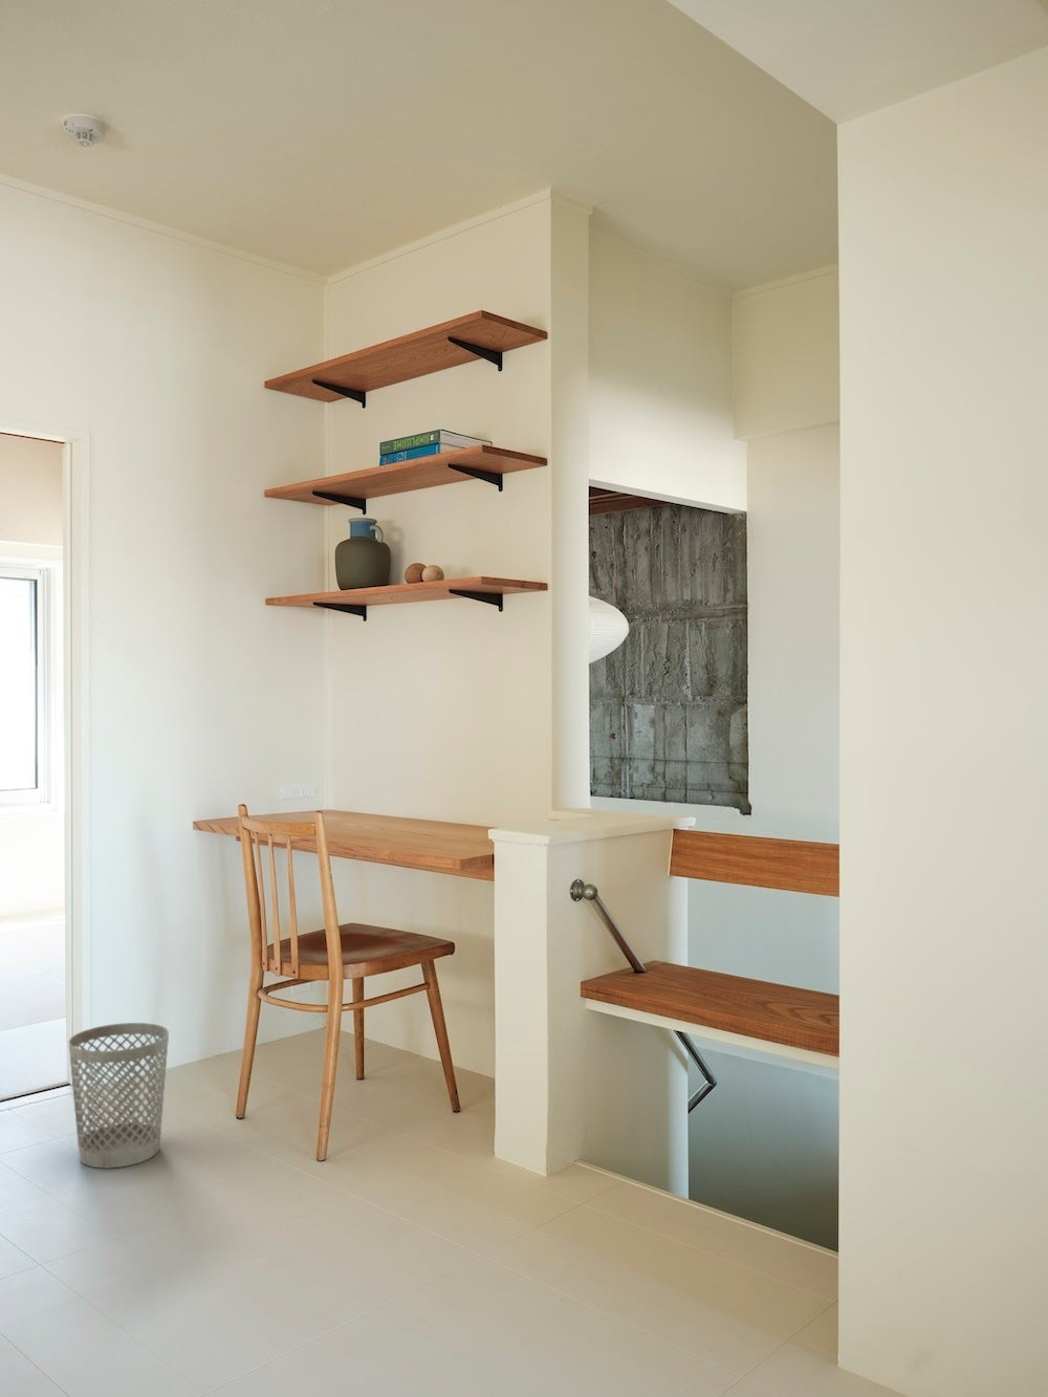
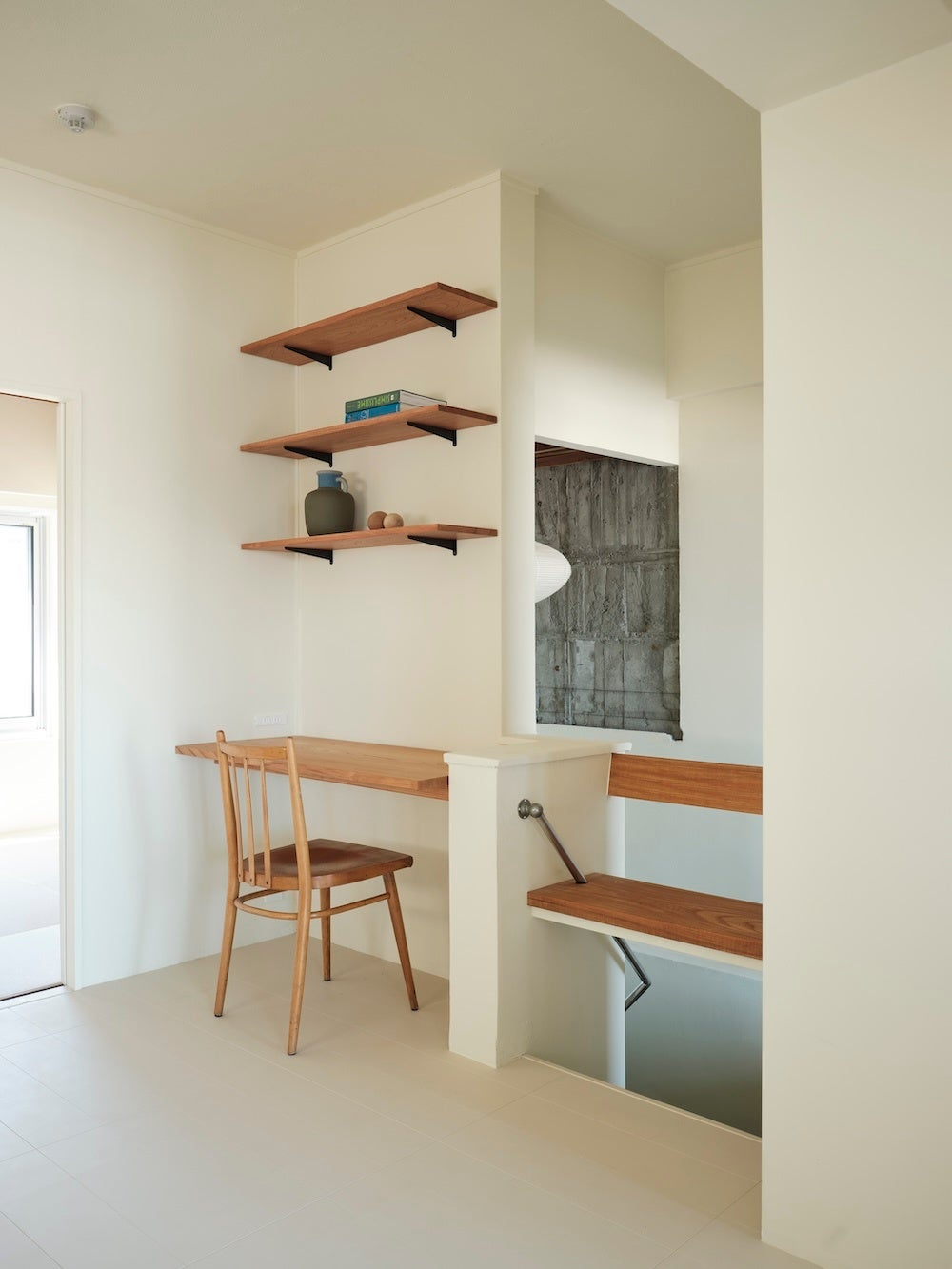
- wastebasket (120, 1094)
